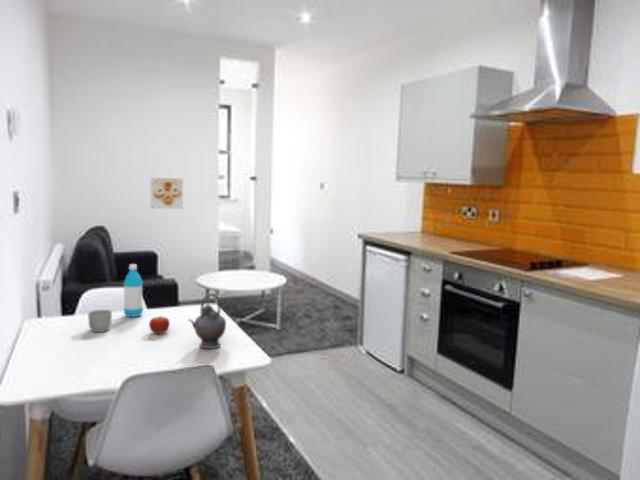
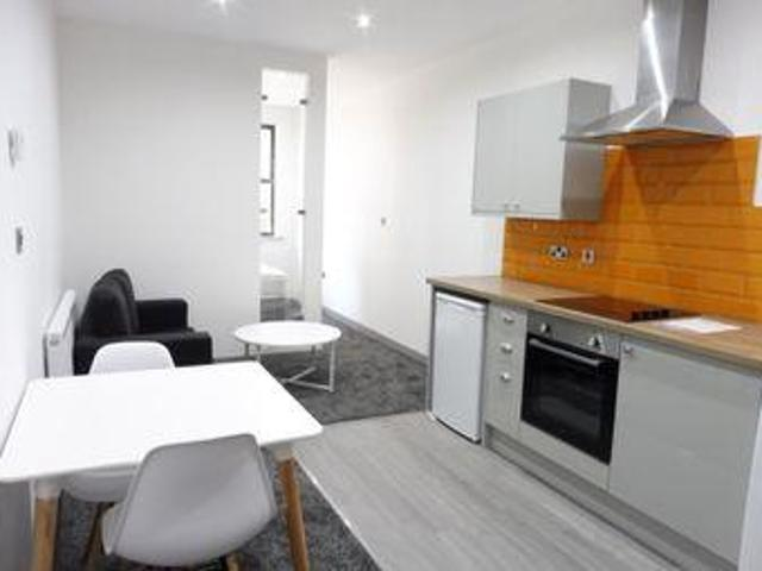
- water bottle (133, 290)
- mug (100, 320)
- fruit (159, 323)
- teapot (206, 320)
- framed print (166, 193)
